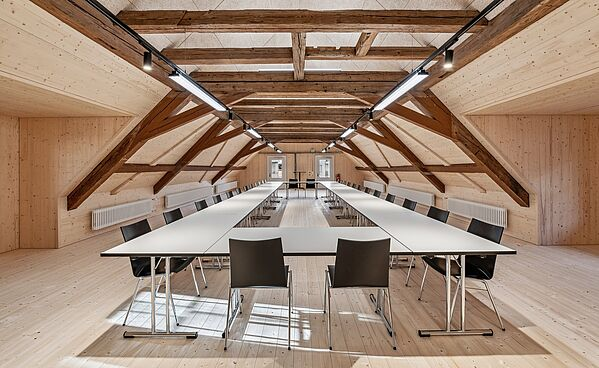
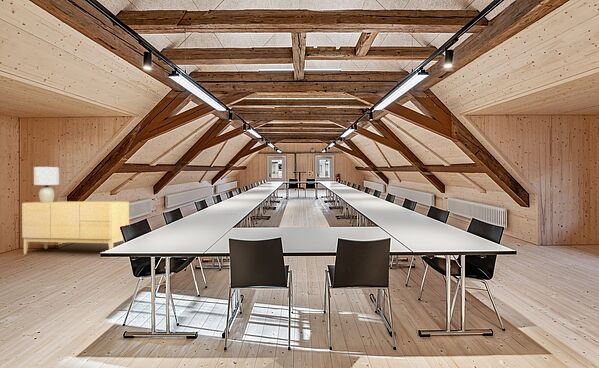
+ lamp (46, 184)
+ sideboard (76, 227)
